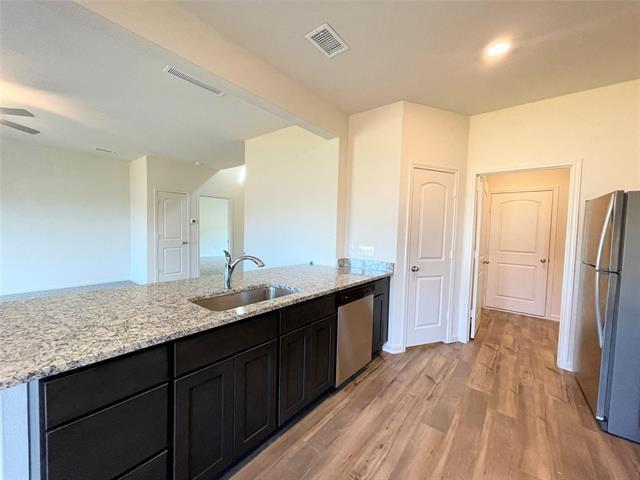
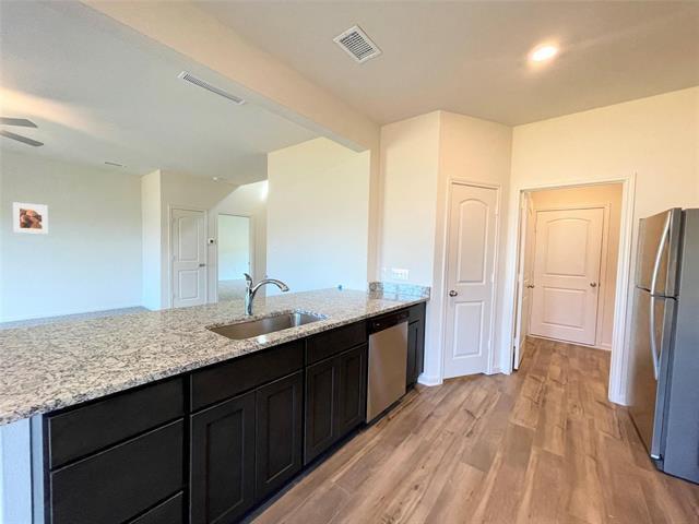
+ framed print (31, 218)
